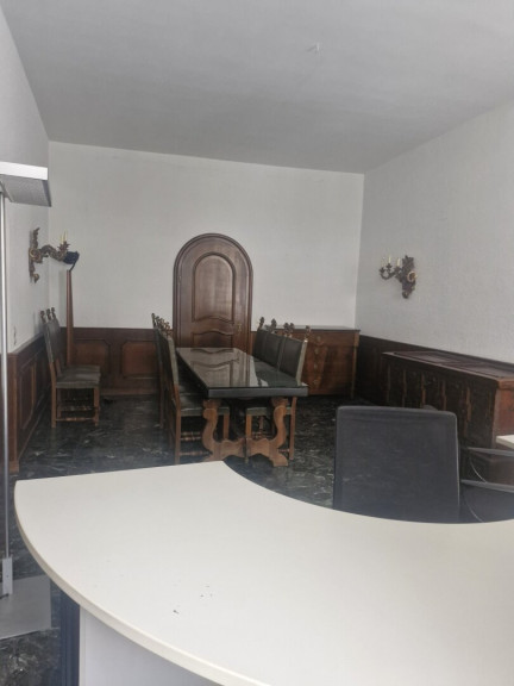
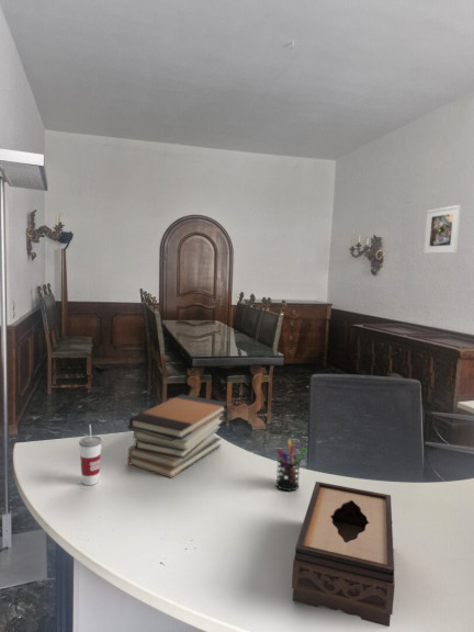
+ cup (90, 453)
+ tissue box (347, 542)
+ pen holder (291, 463)
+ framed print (441, 230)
+ book stack (180, 431)
